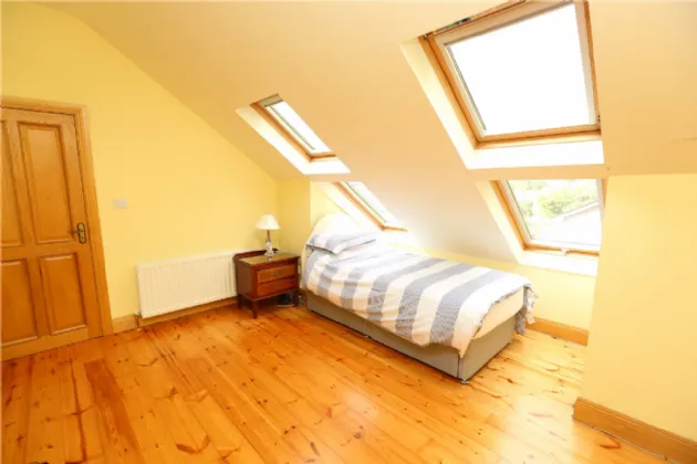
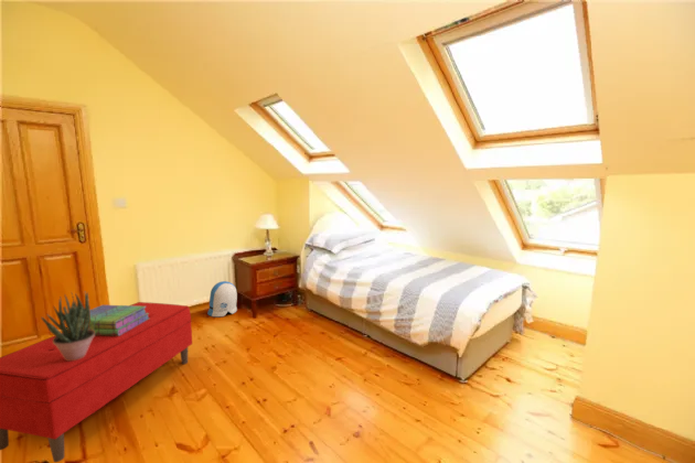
+ sun visor (222, 297)
+ bench (108, 364)
+ stack of books (109, 319)
+ potted plant (68, 325)
